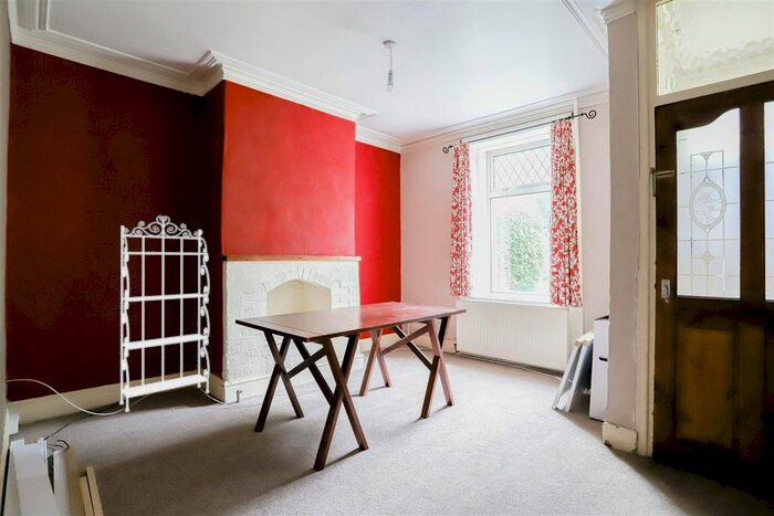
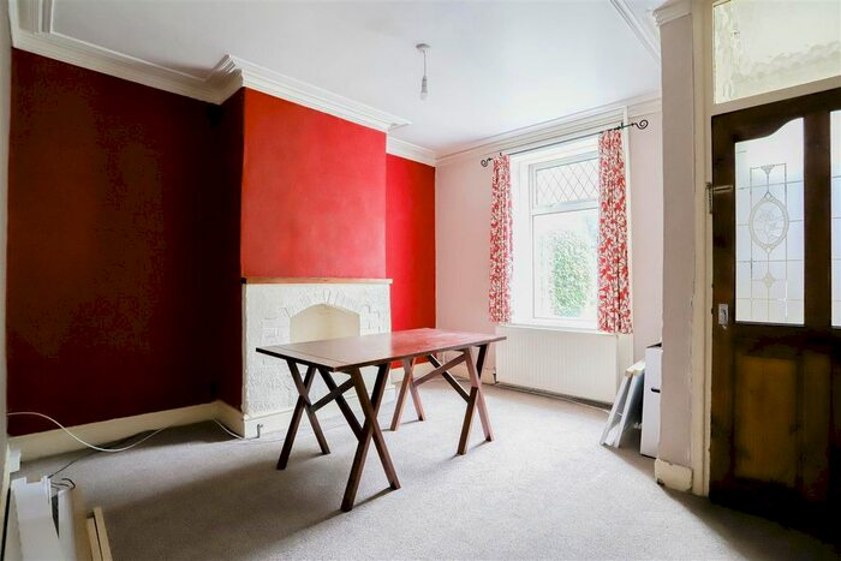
- bookshelf (163, 306)
